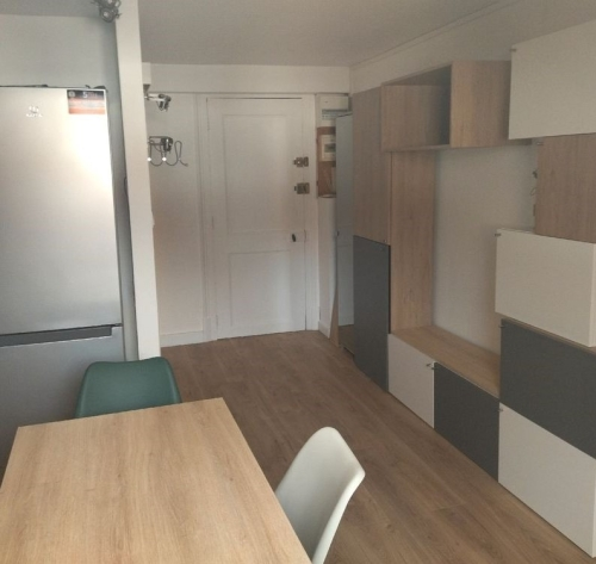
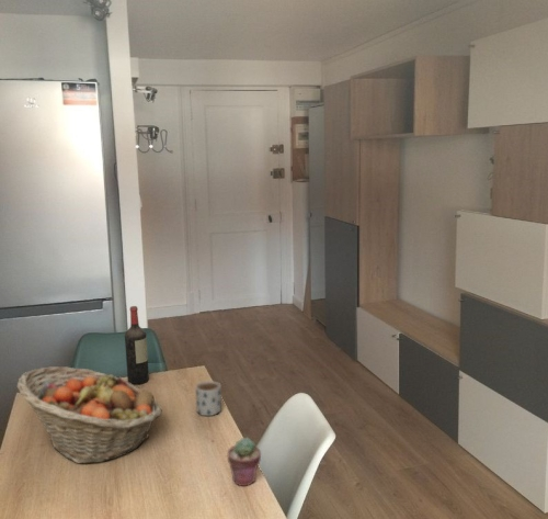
+ potted succulent (243, 460)
+ wine bottle (136, 343)
+ fruit basket (91, 405)
+ mug (205, 396)
